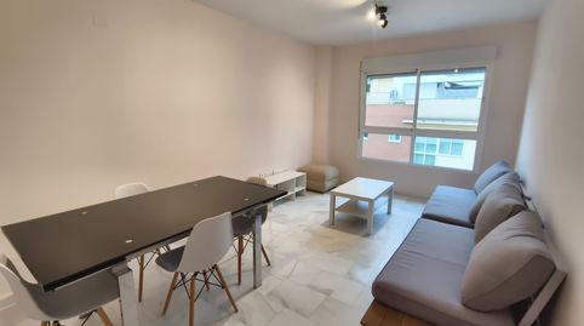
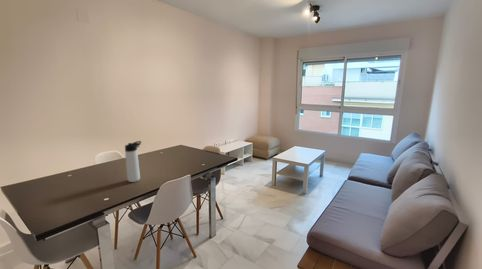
+ thermos bottle (134, 161)
